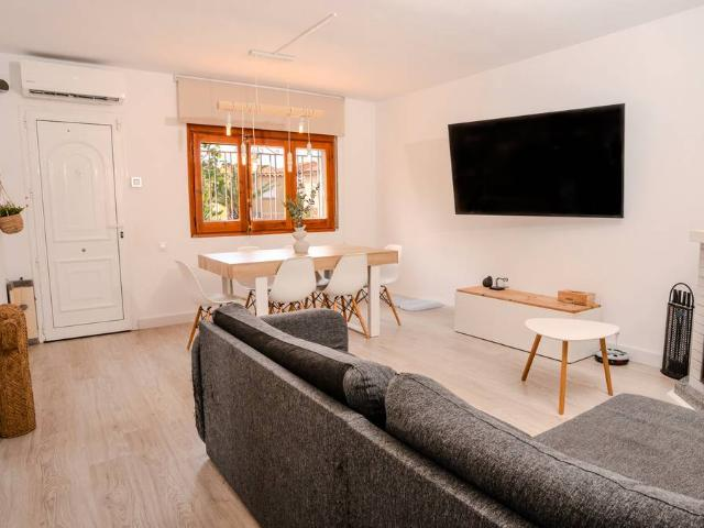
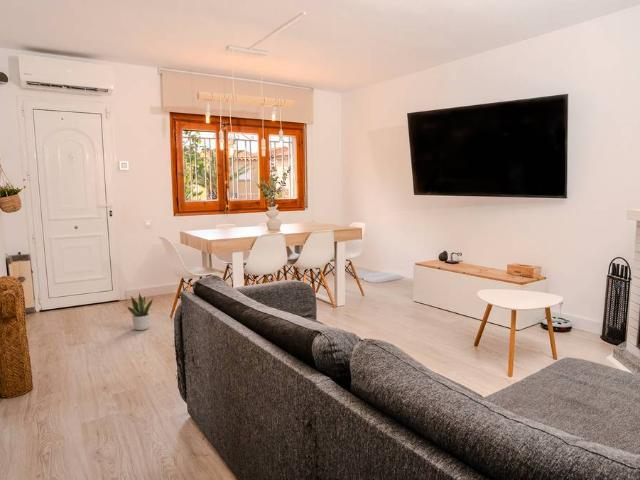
+ potted plant (141, 309)
